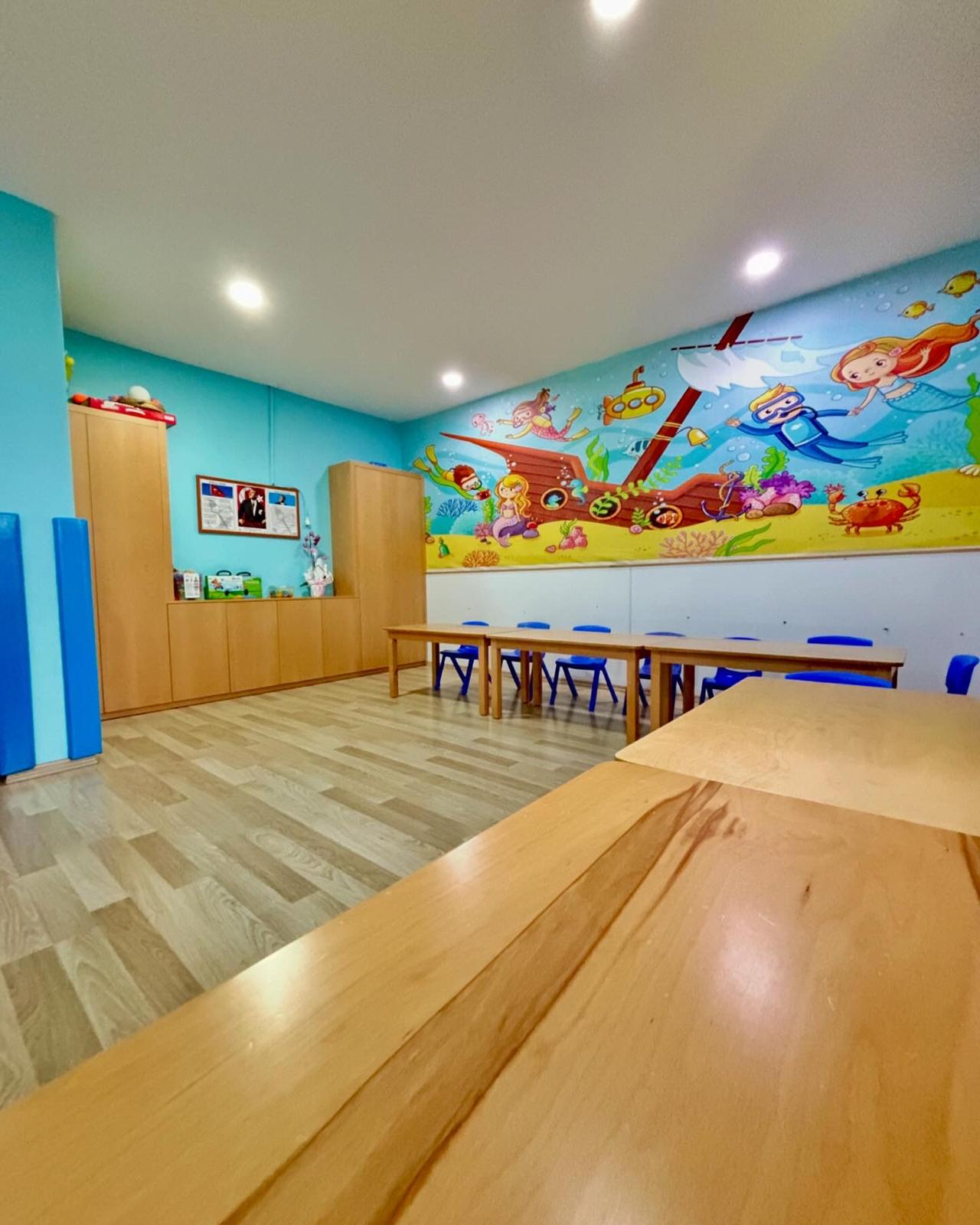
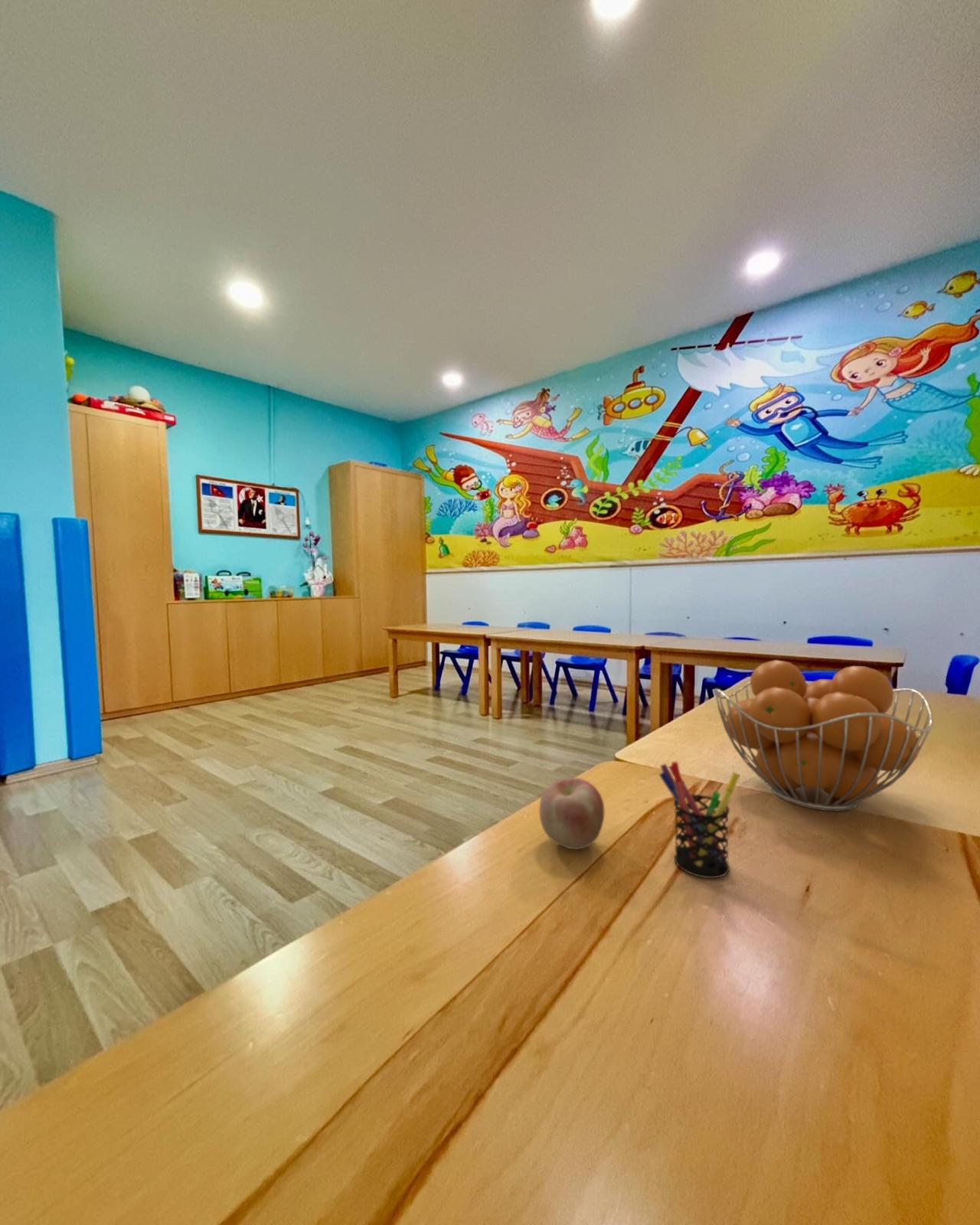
+ fruit basket (813, 729)
+ apple (571, 813)
+ pen holder (701, 815)
